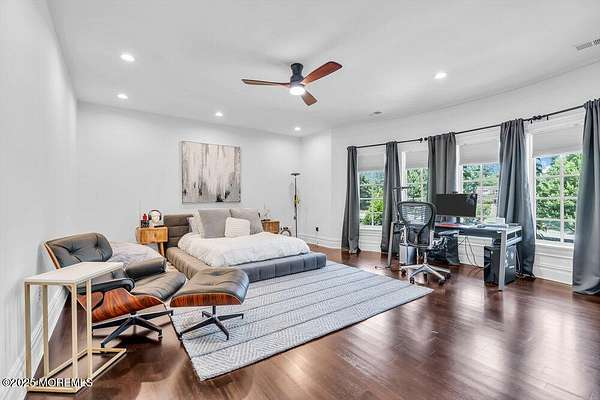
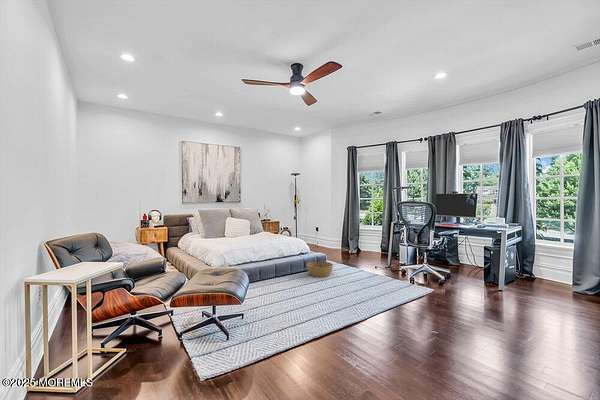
+ basket (319, 269)
